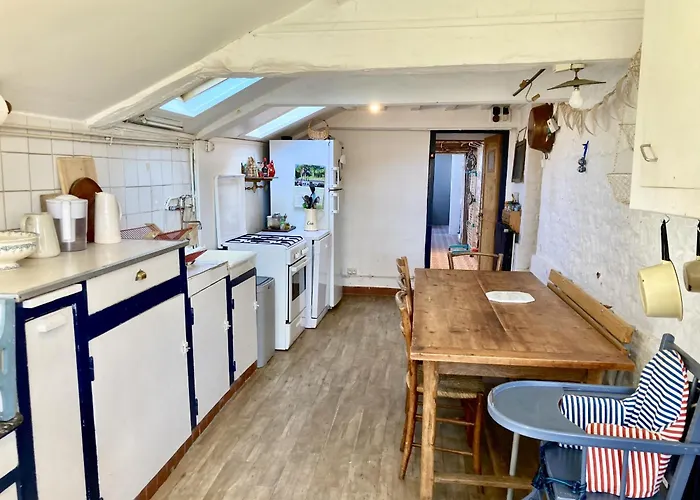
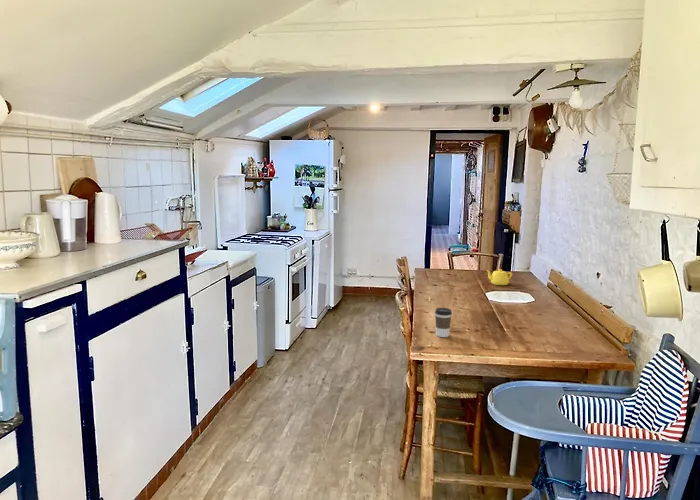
+ coffee cup (442, 322)
+ teapot (498, 276)
